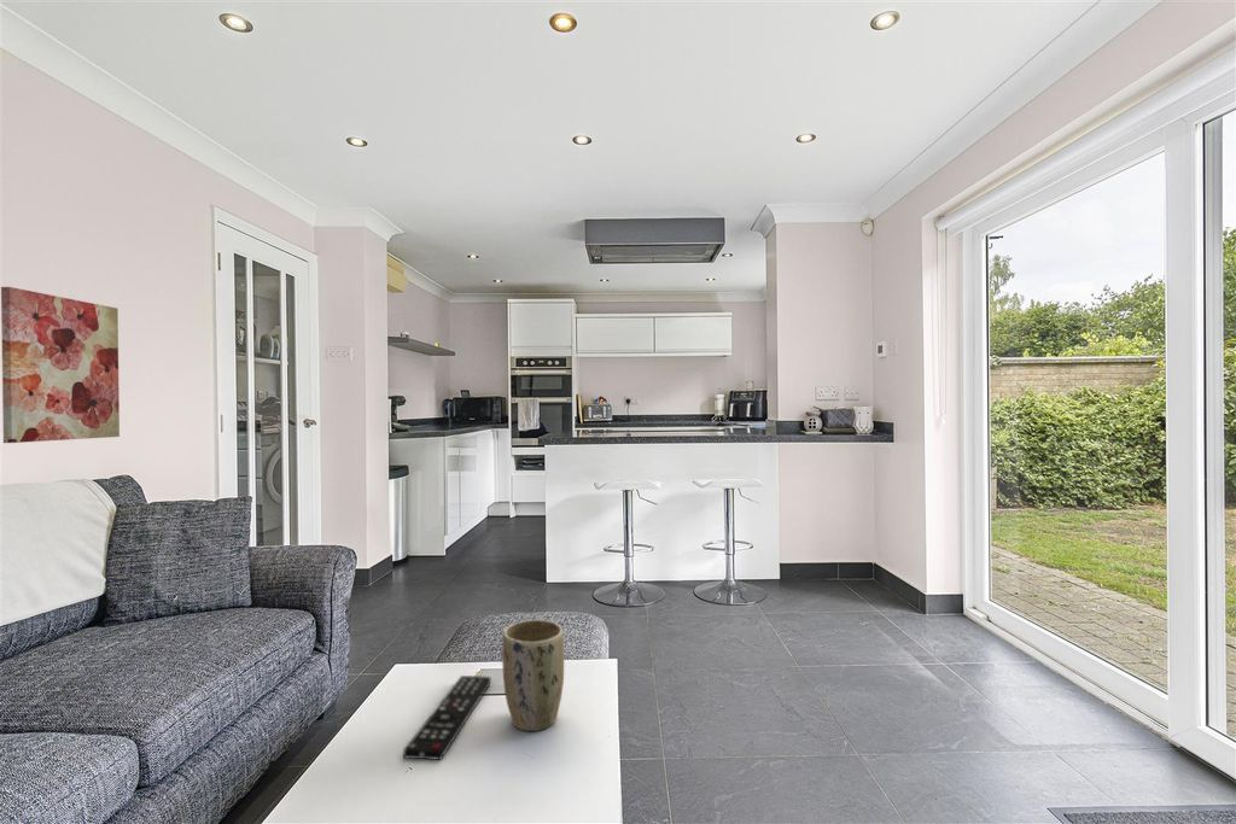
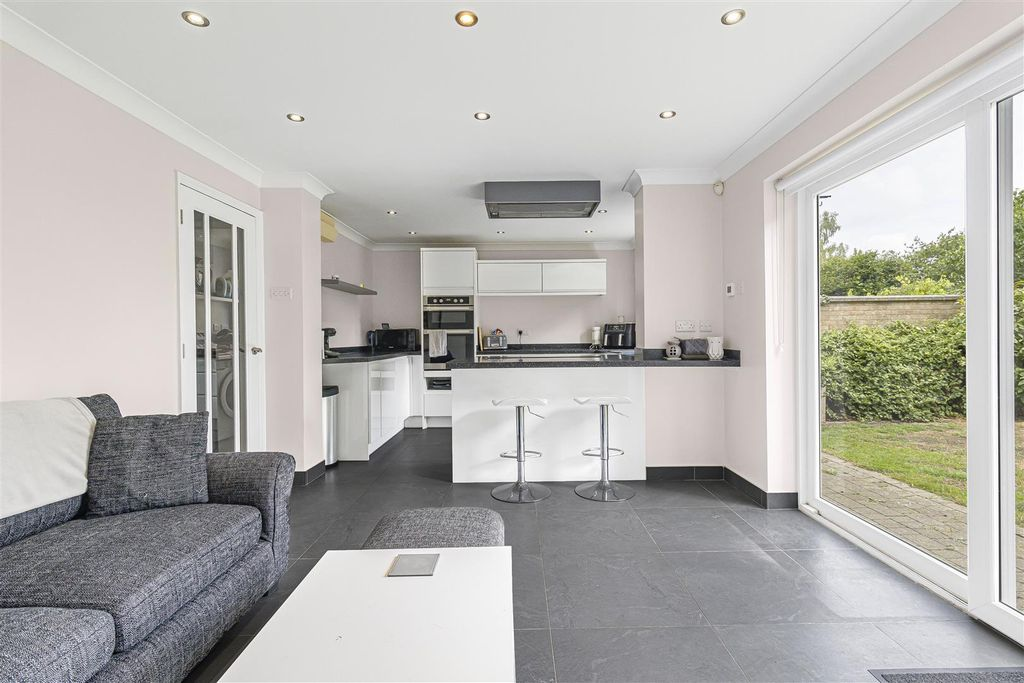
- remote control (451, 712)
- plant pot (534, 674)
- wall art (65, 368)
